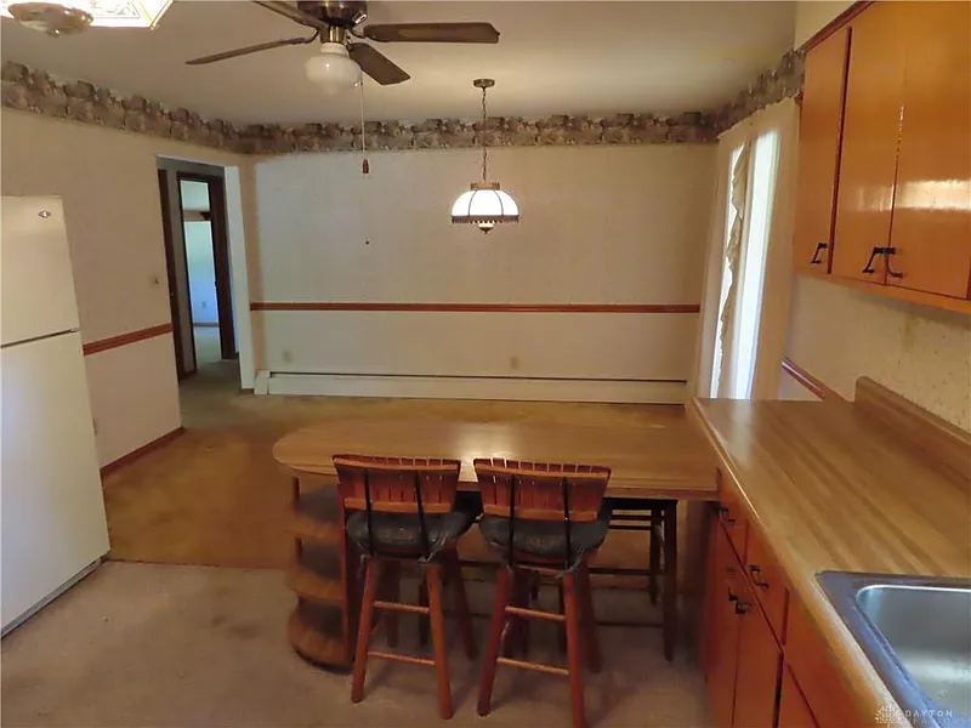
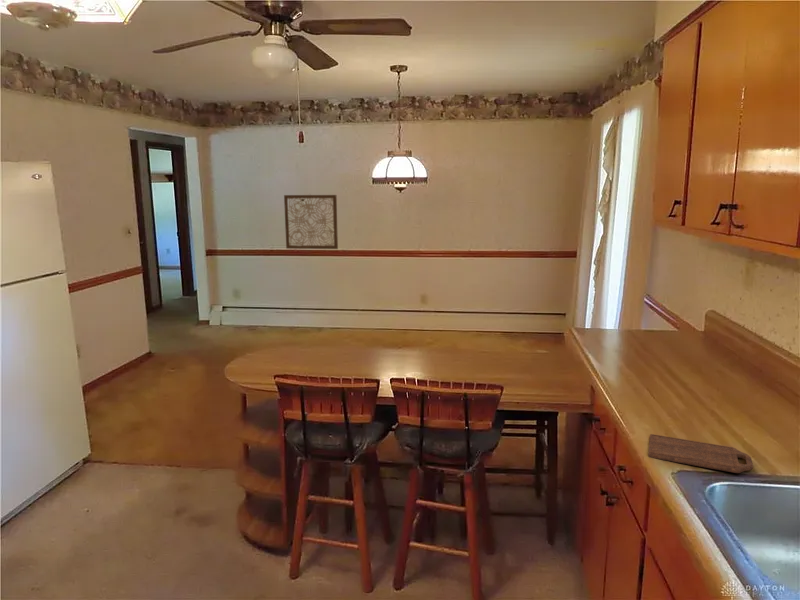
+ wall art (313, 220)
+ cutting board (698, 453)
